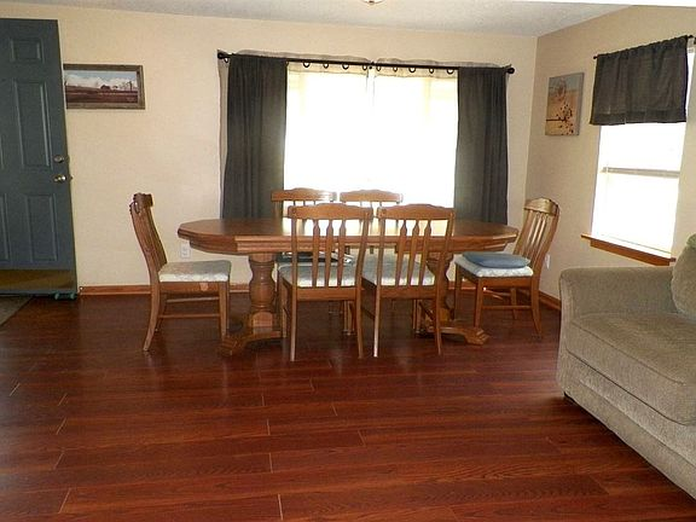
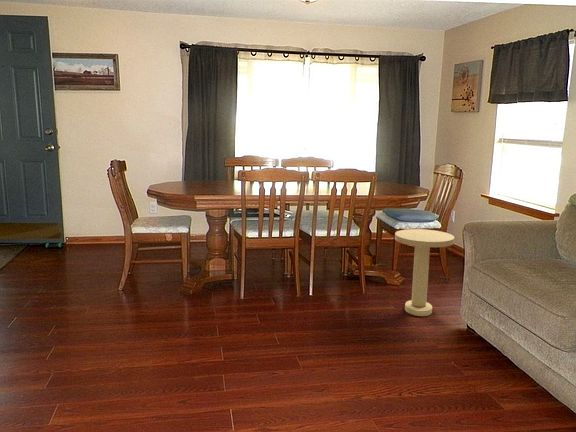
+ side table (421, 273)
